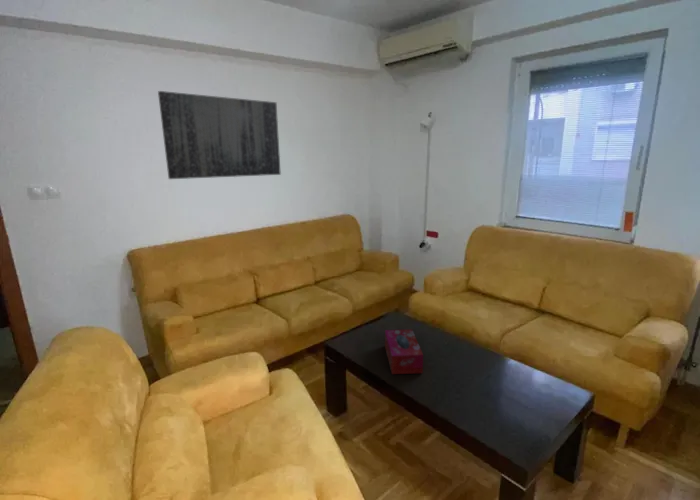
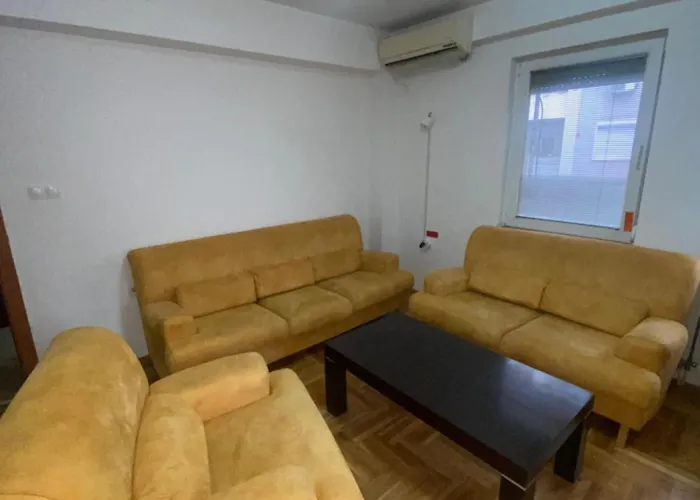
- wall art (226, 137)
- tissue box (402, 350)
